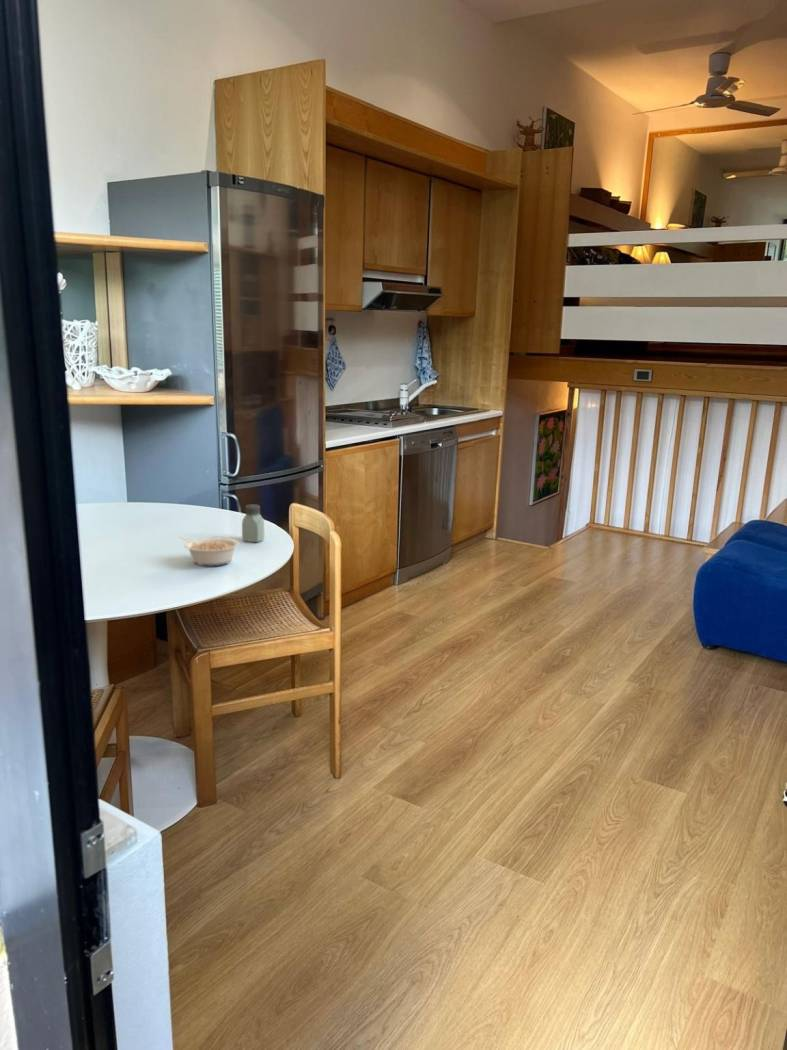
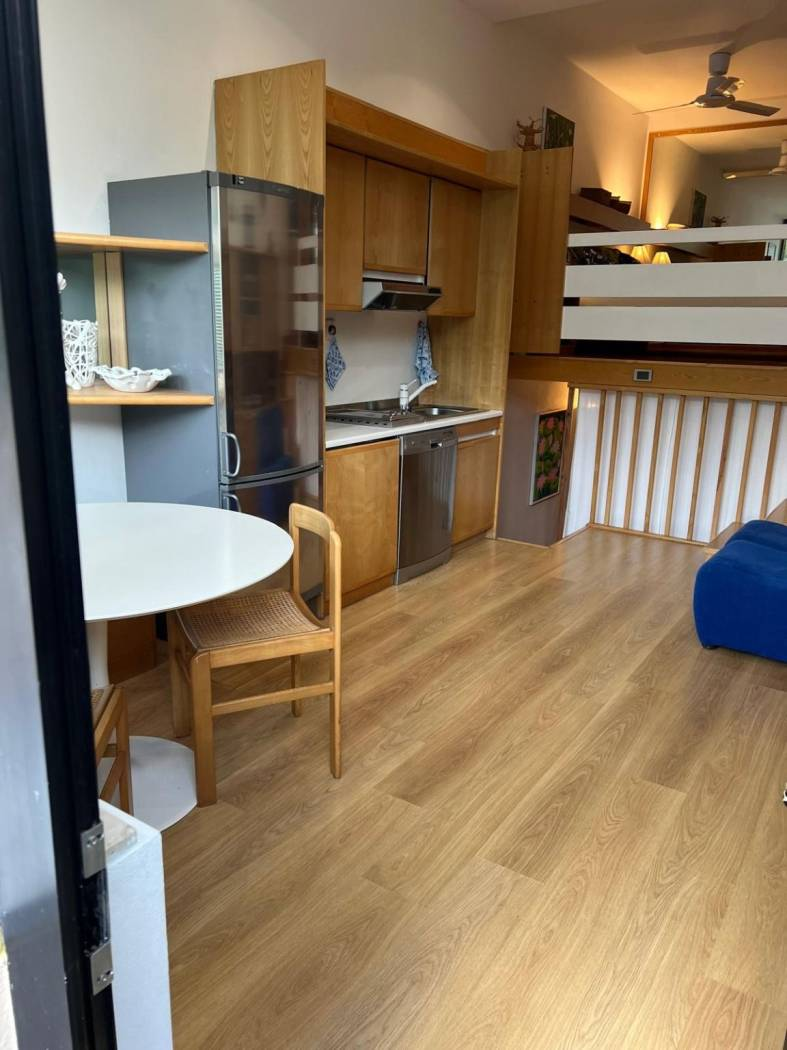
- legume (210, 551)
- saltshaker (253, 522)
